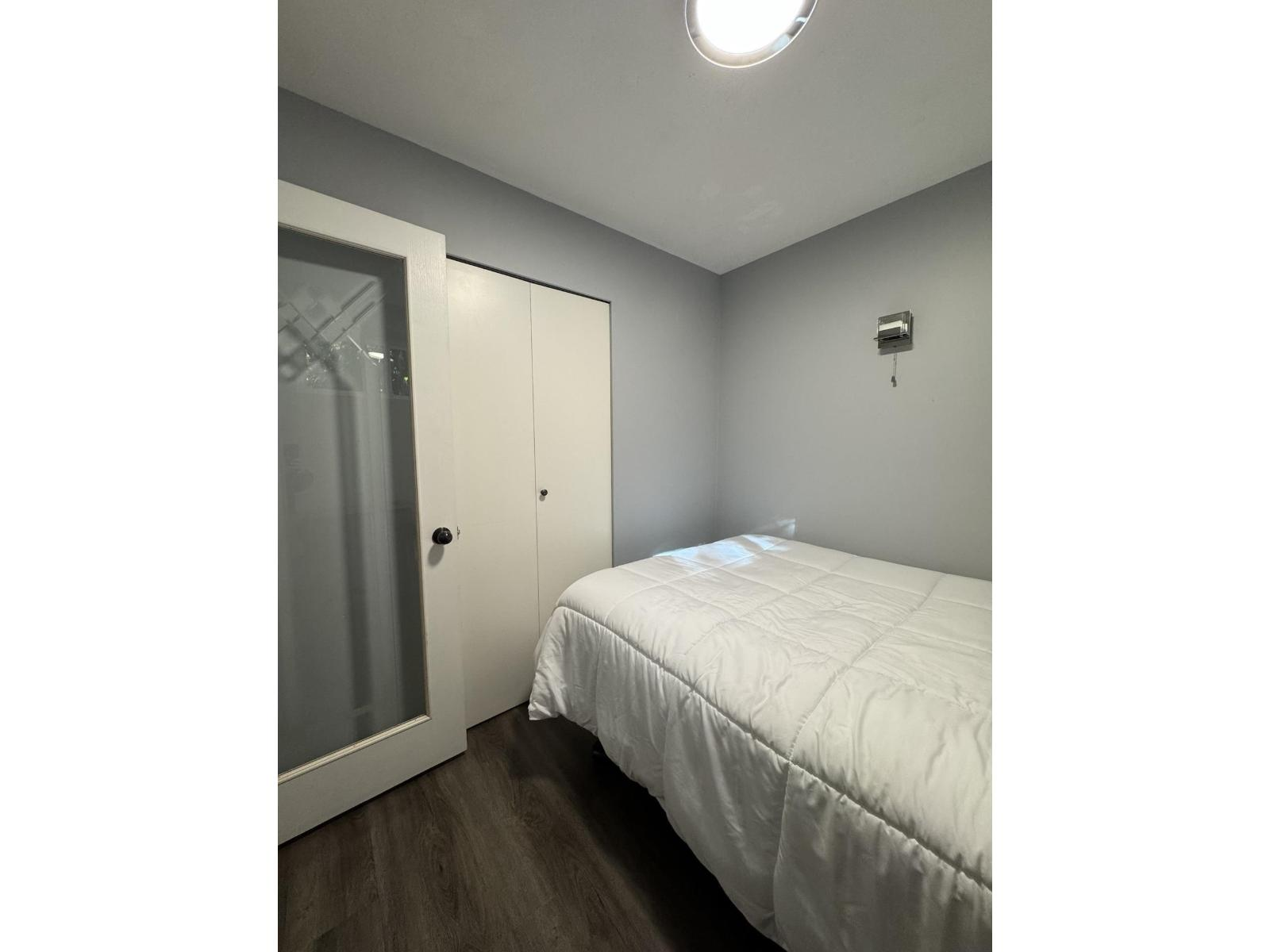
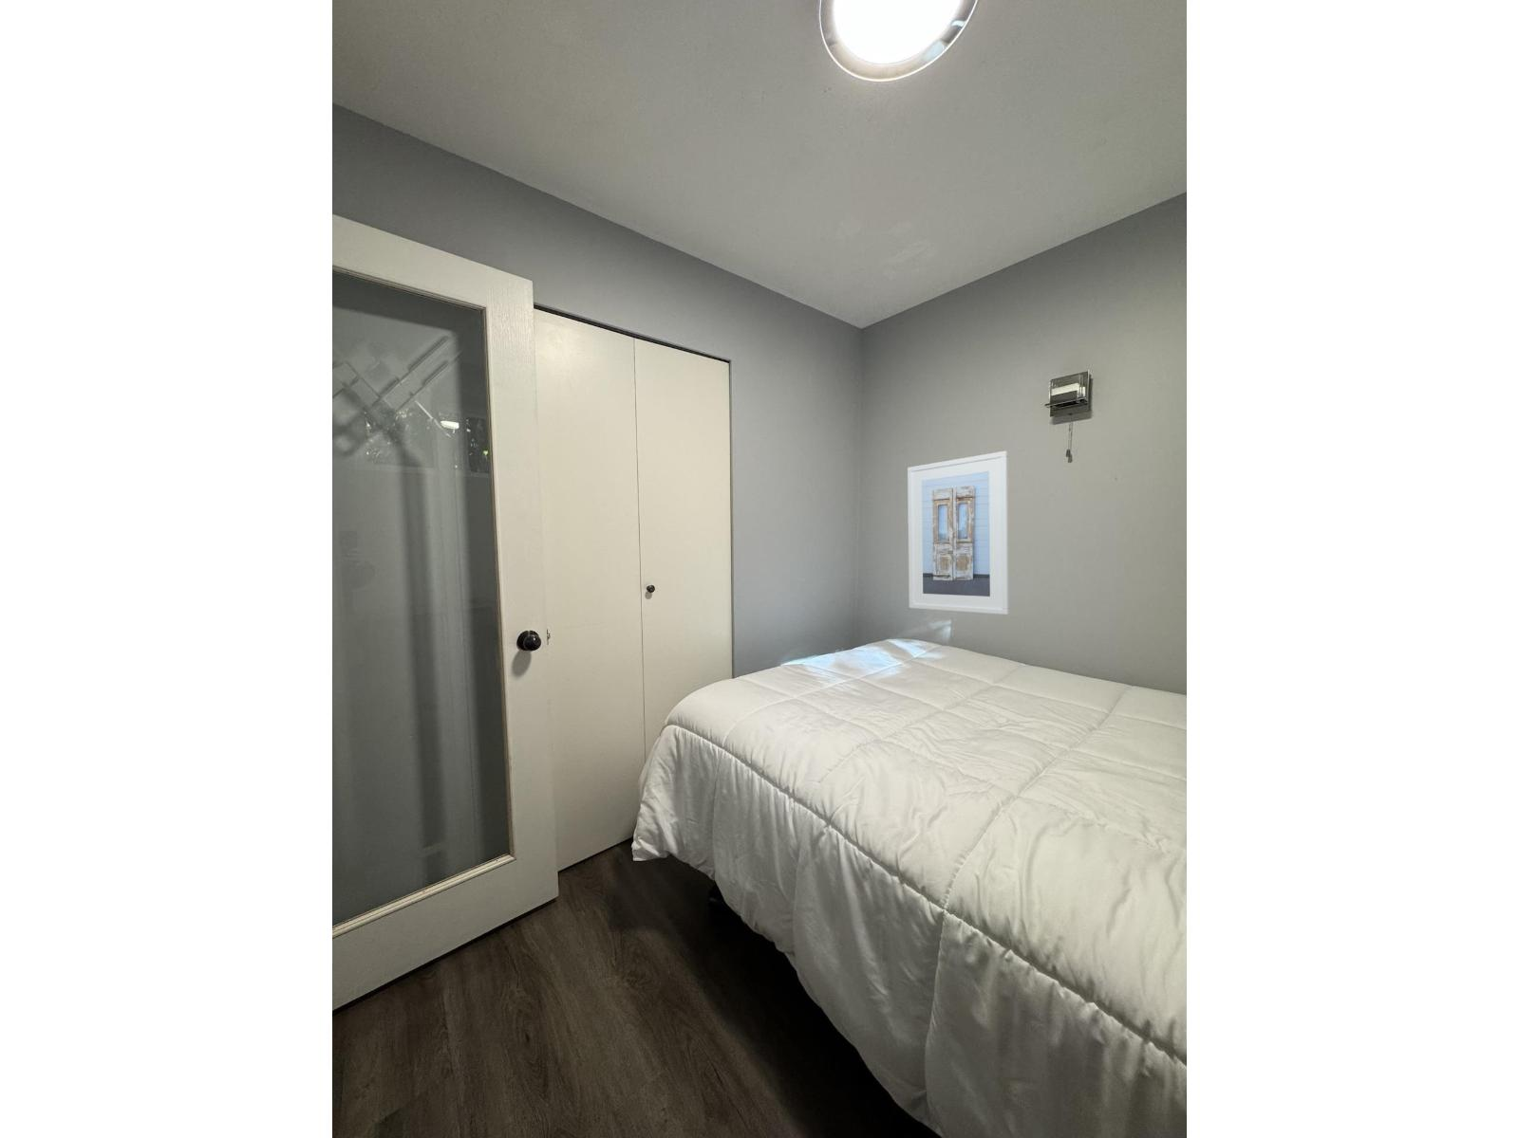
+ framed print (954, 534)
